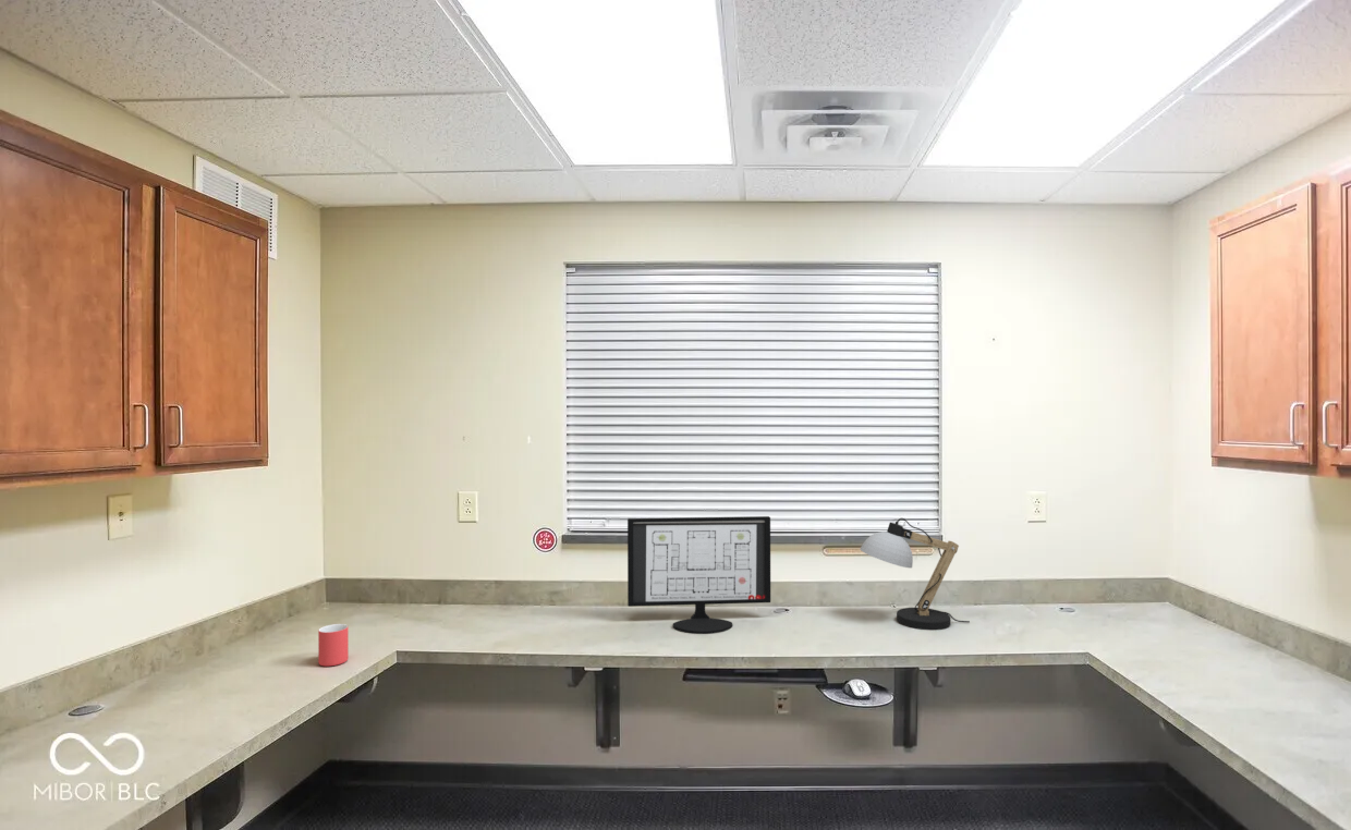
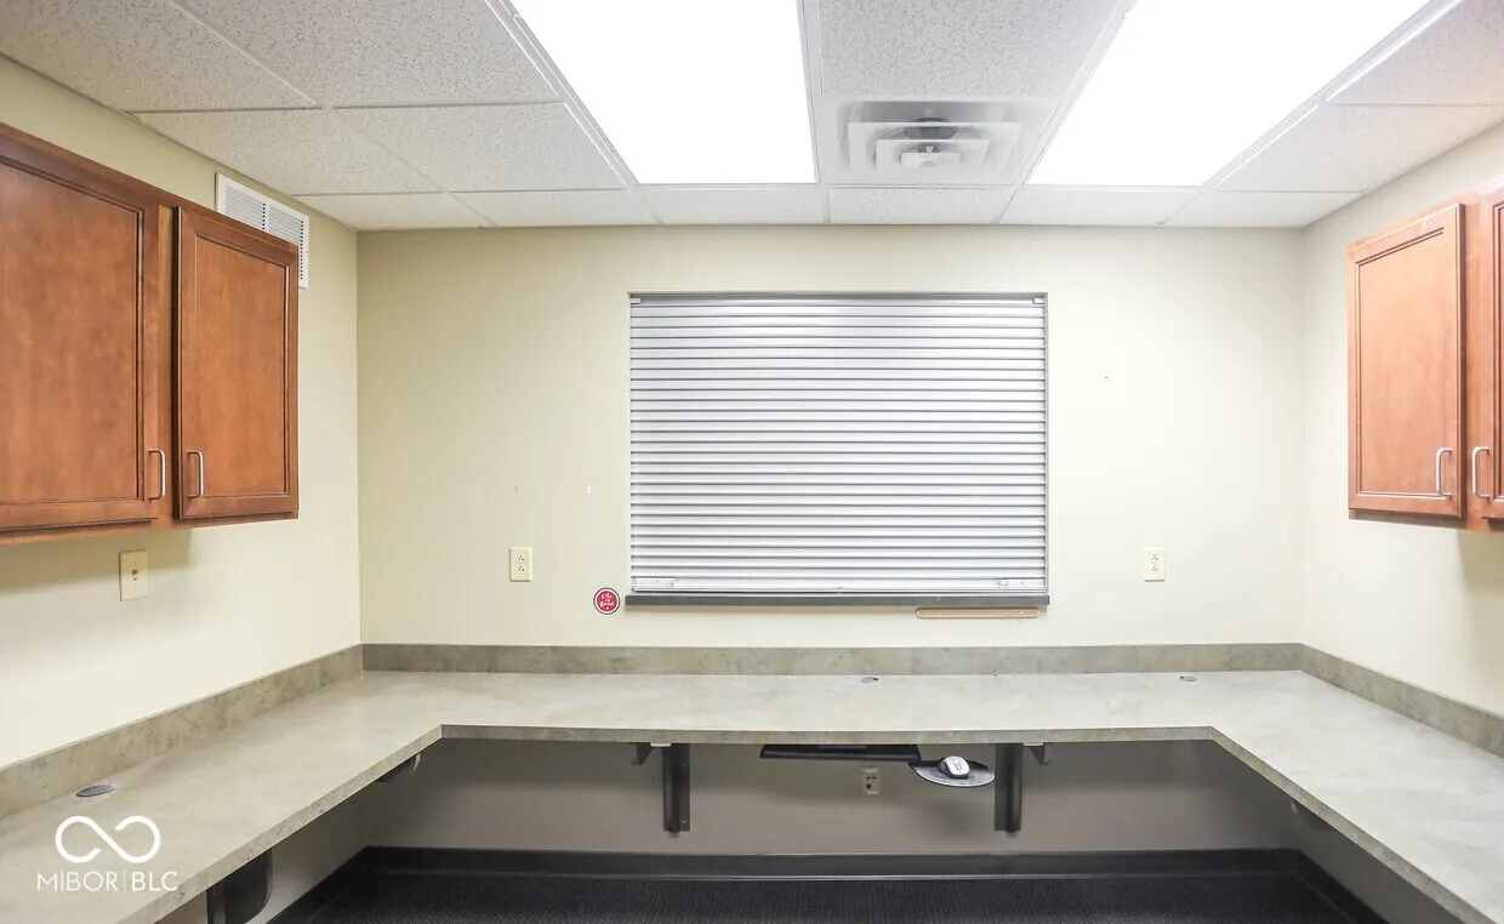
- mug (334, 643)
- desk lamp (911, 566)
- computer monitor (702, 573)
